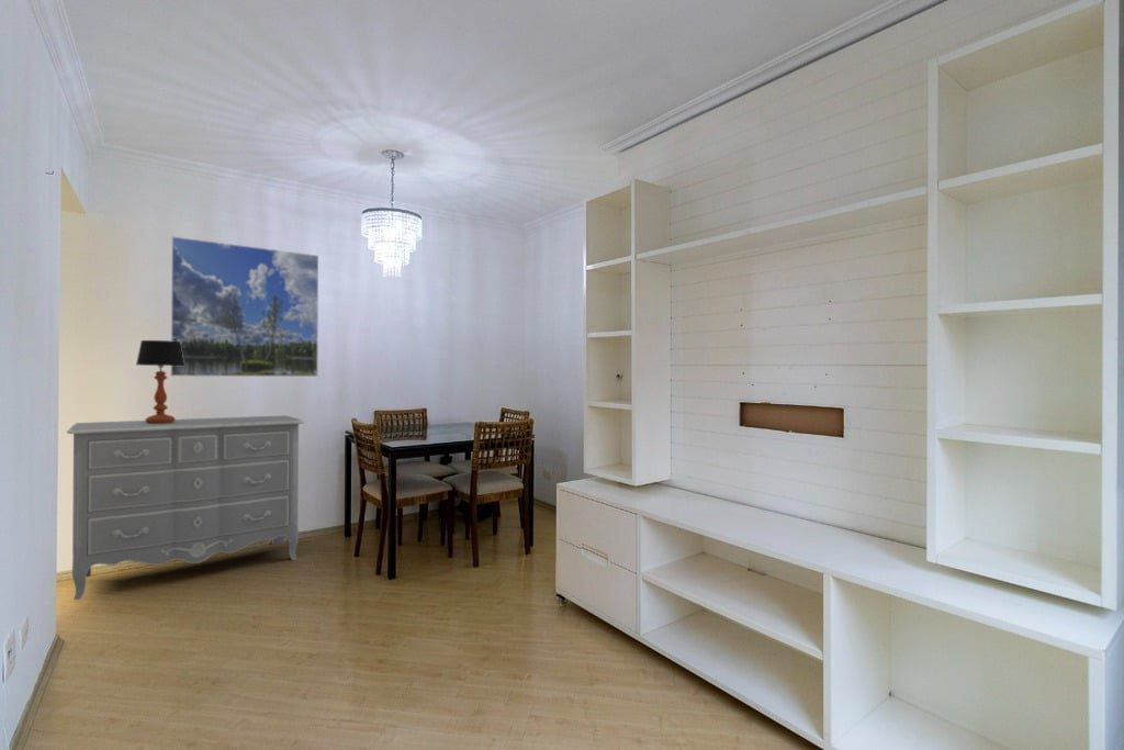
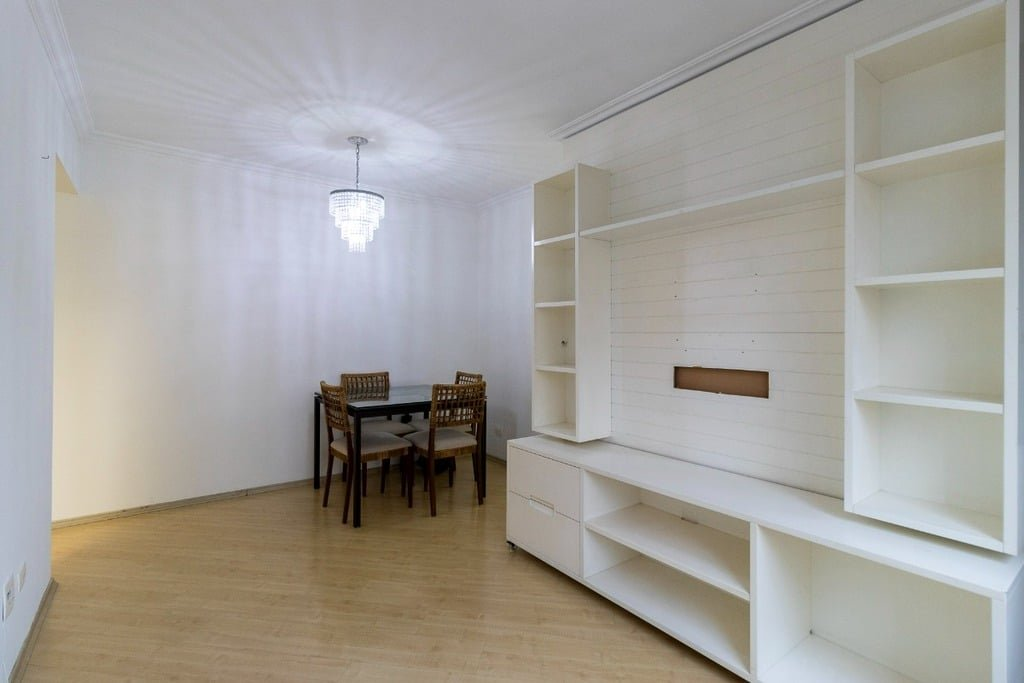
- dresser (194, 495)
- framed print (249, 311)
- table lamp (160, 381)
